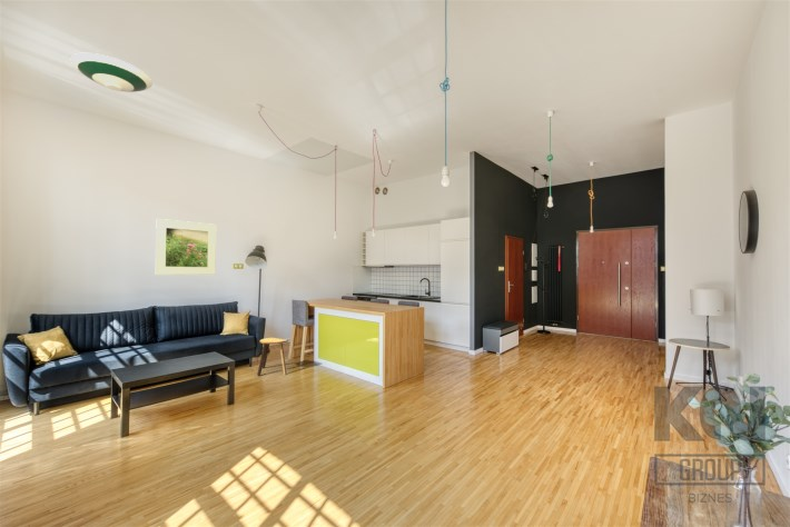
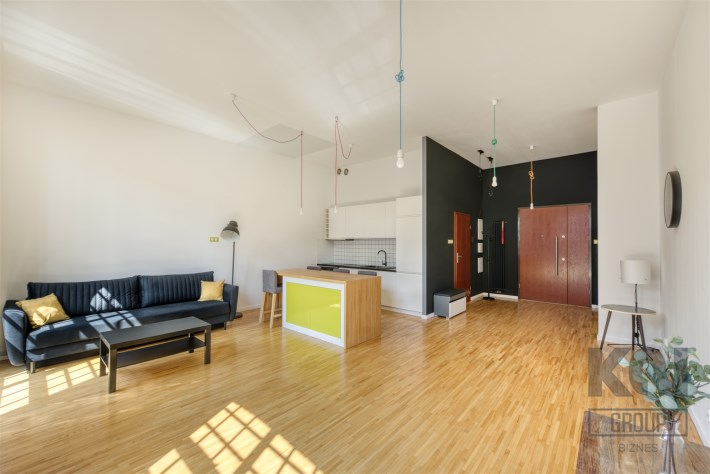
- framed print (187, 248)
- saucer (113, 80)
- stool (267, 354)
